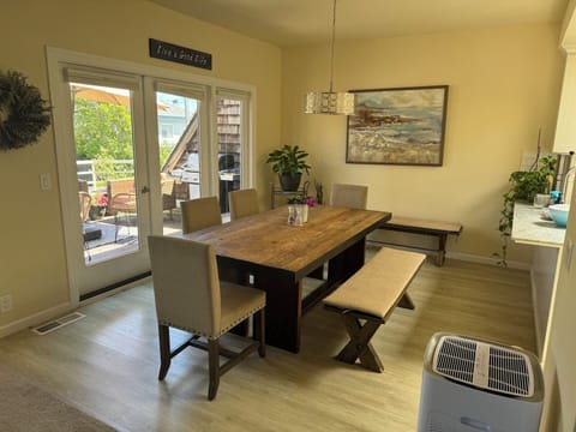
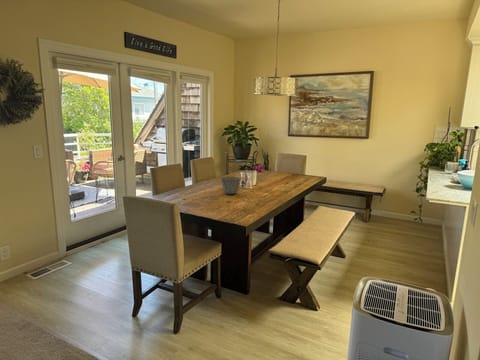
+ cup (230, 186)
